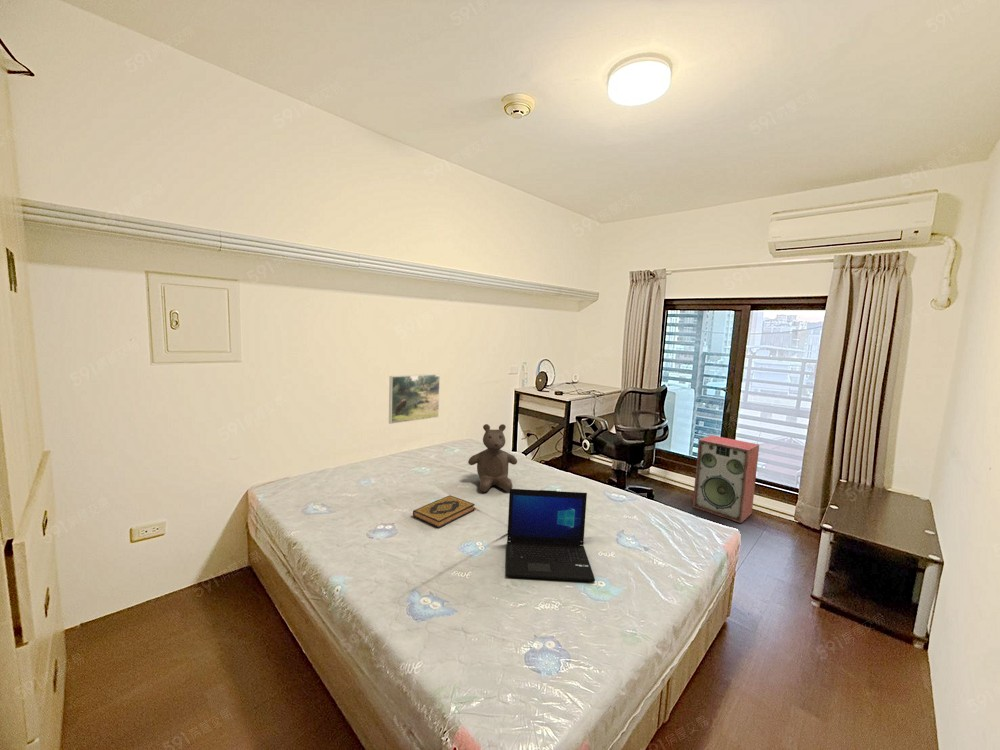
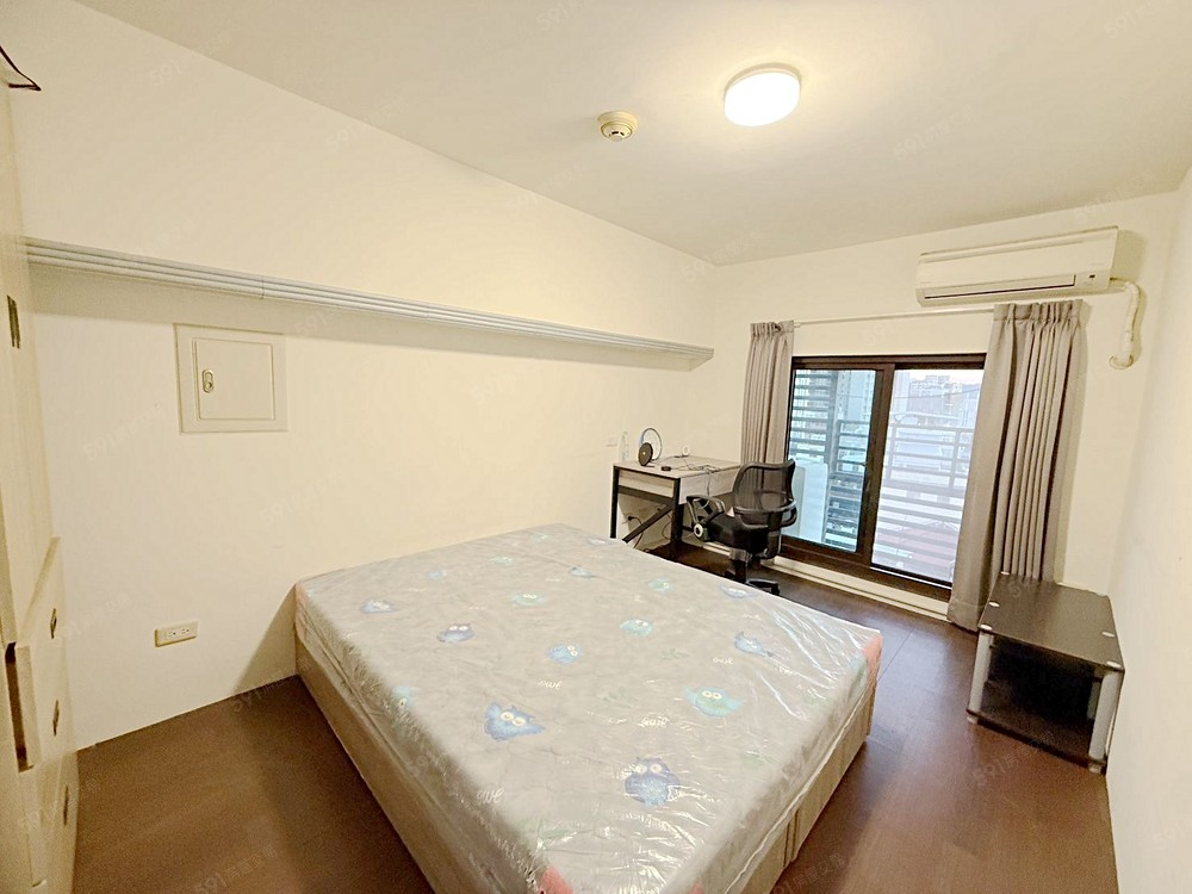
- laptop (549, 531)
- hardback book (444, 510)
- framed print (415, 397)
- speaker (725, 476)
- teddy bear (494, 456)
